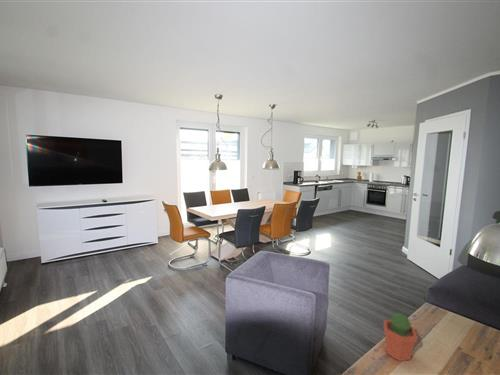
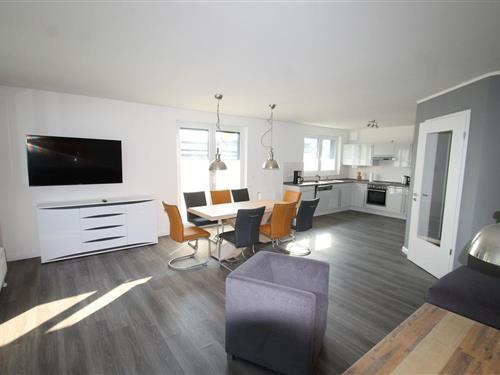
- succulent plant (399, 334)
